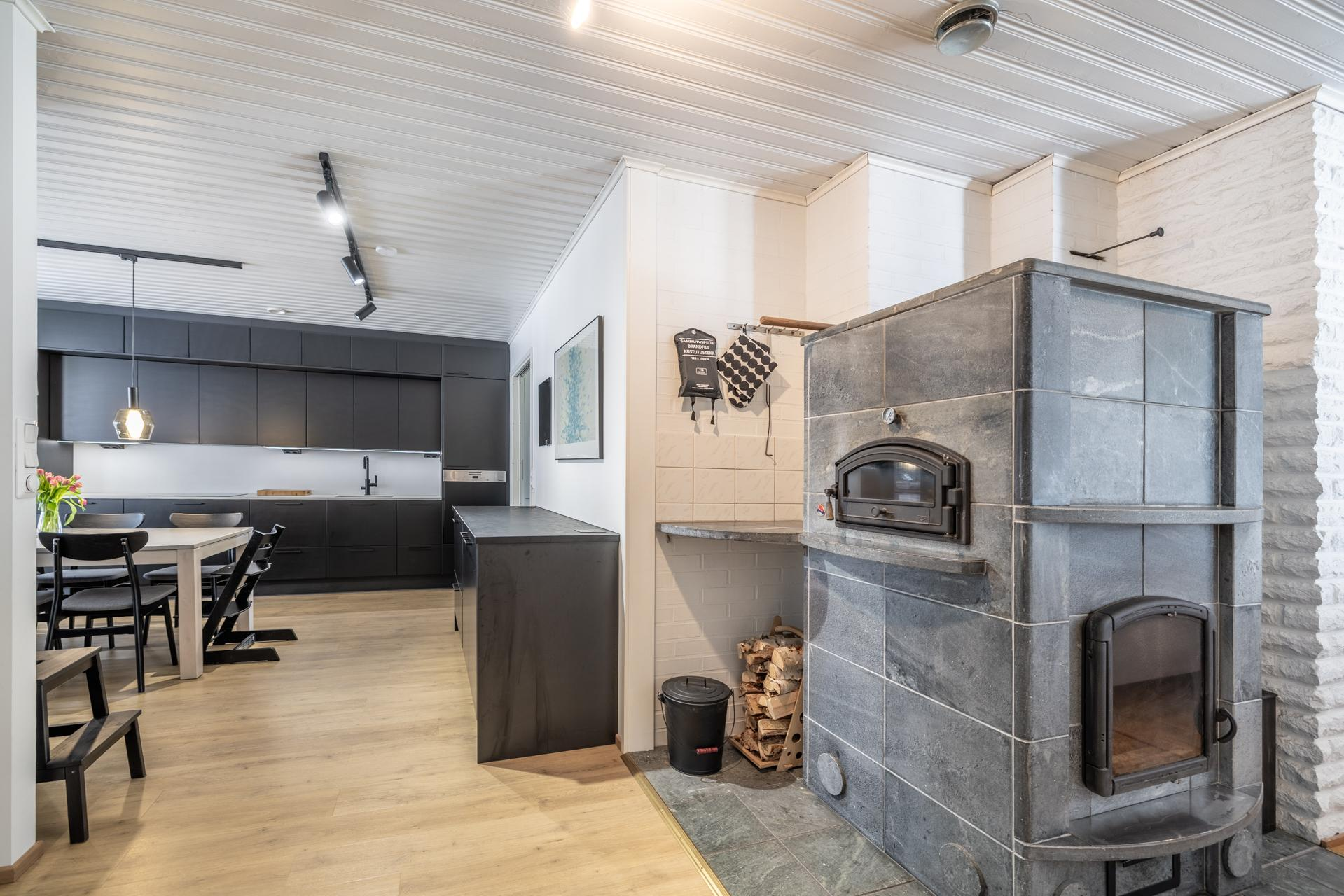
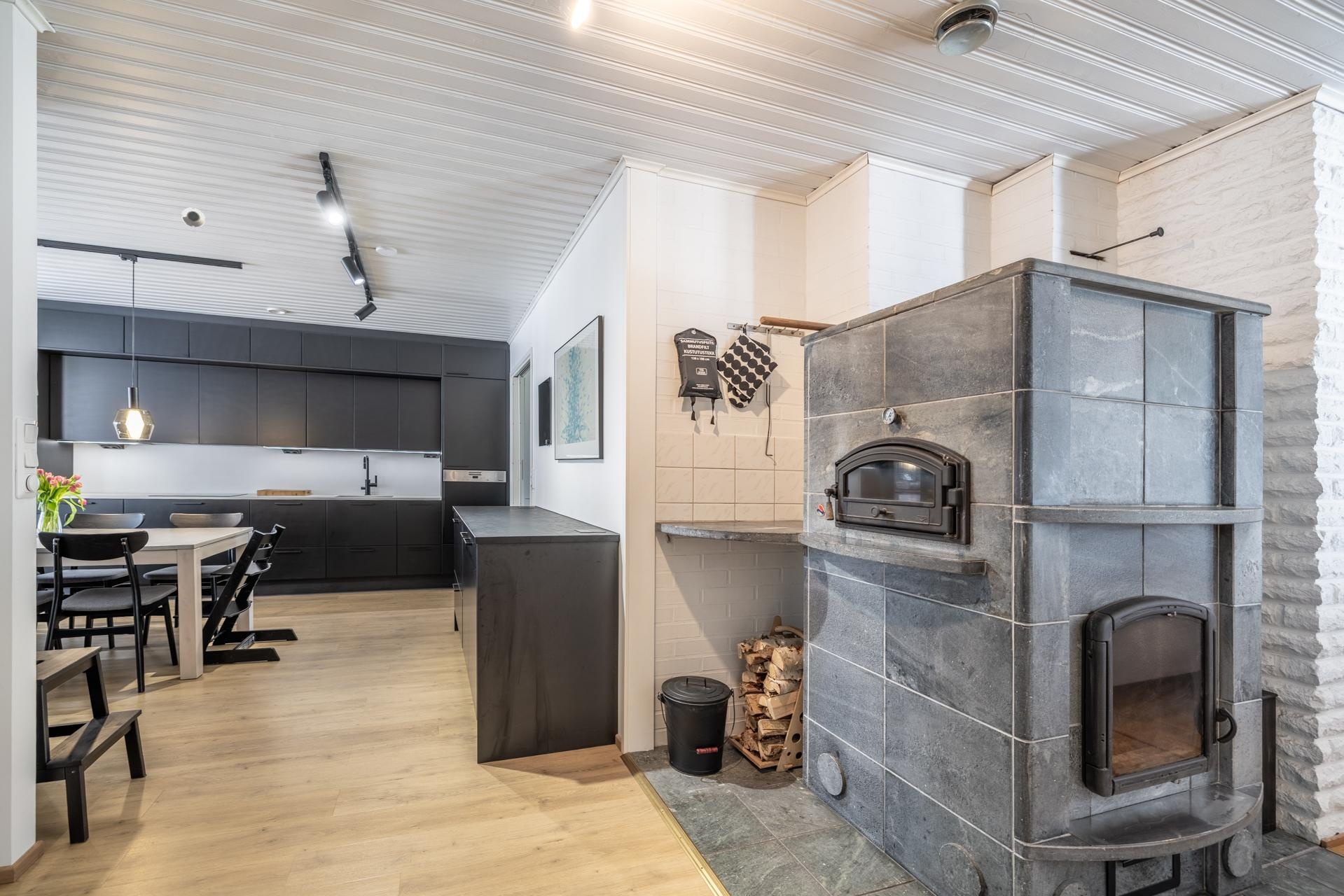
+ smoke detector (193, 217)
